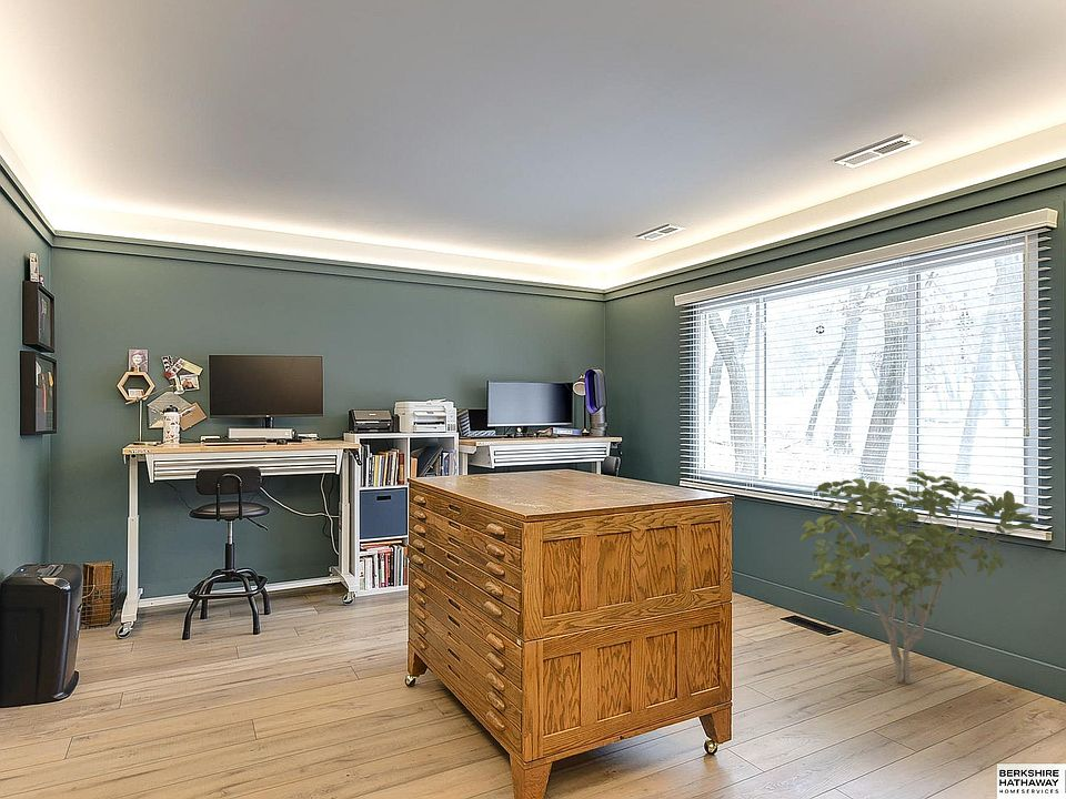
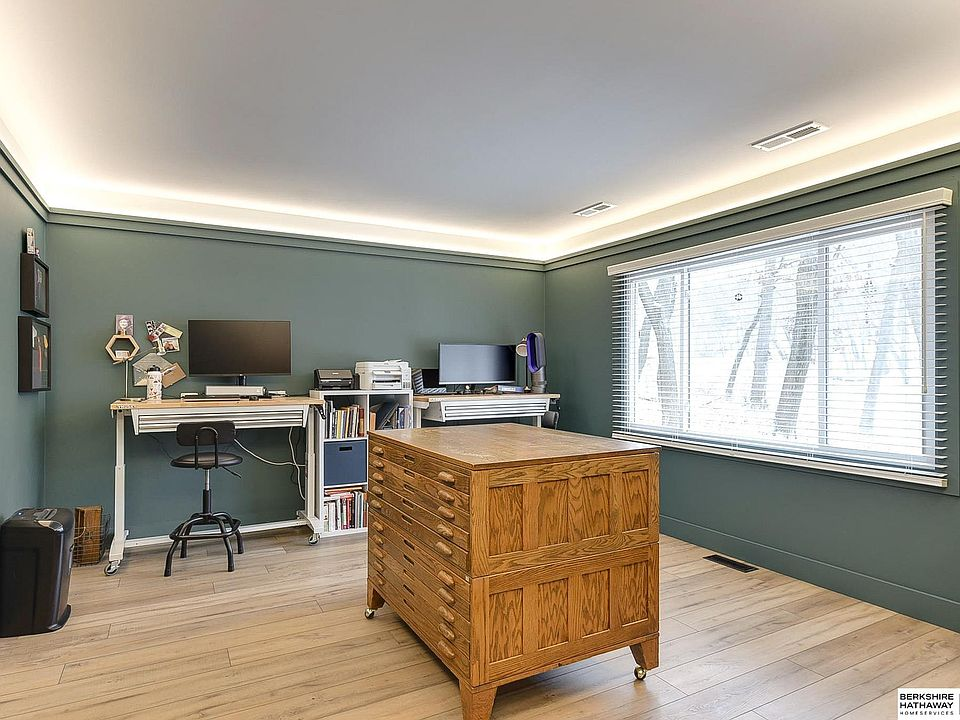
- shrub (906, 576)
